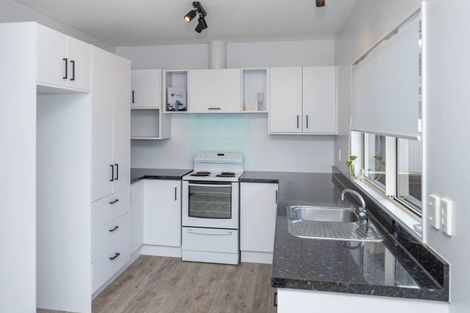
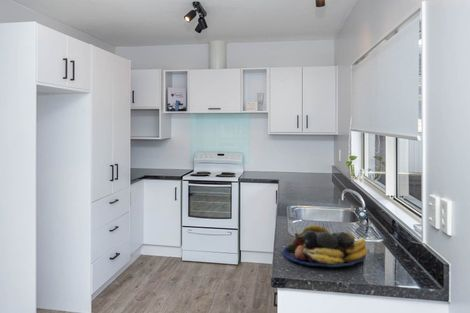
+ fruit bowl (322, 240)
